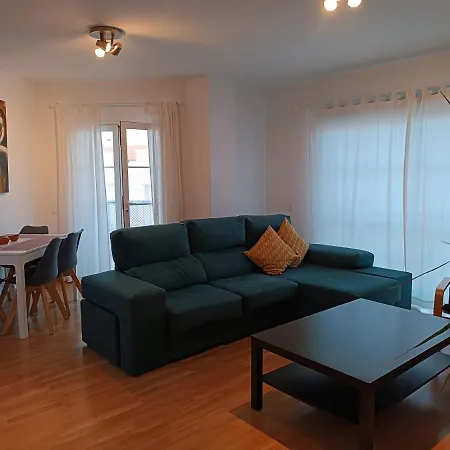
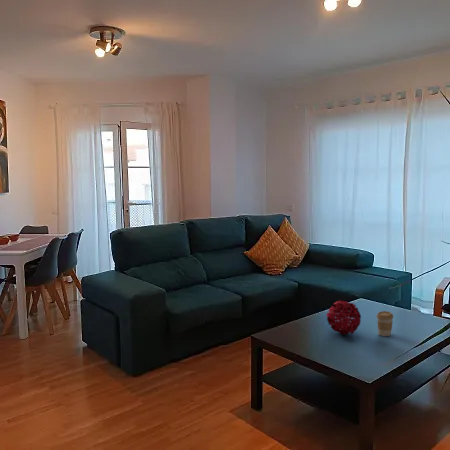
+ decorative ball (343, 317)
+ coffee cup (384, 323)
